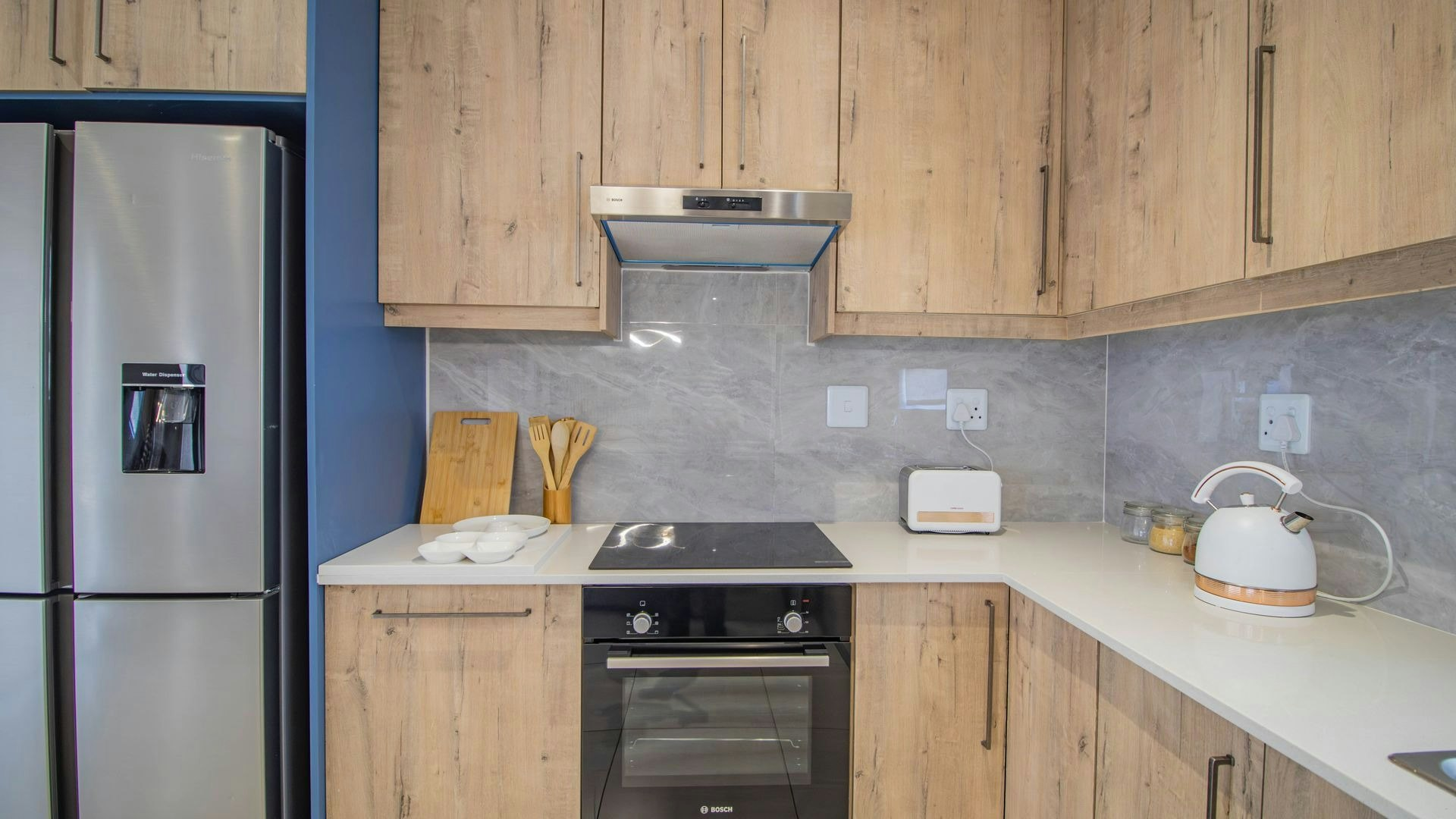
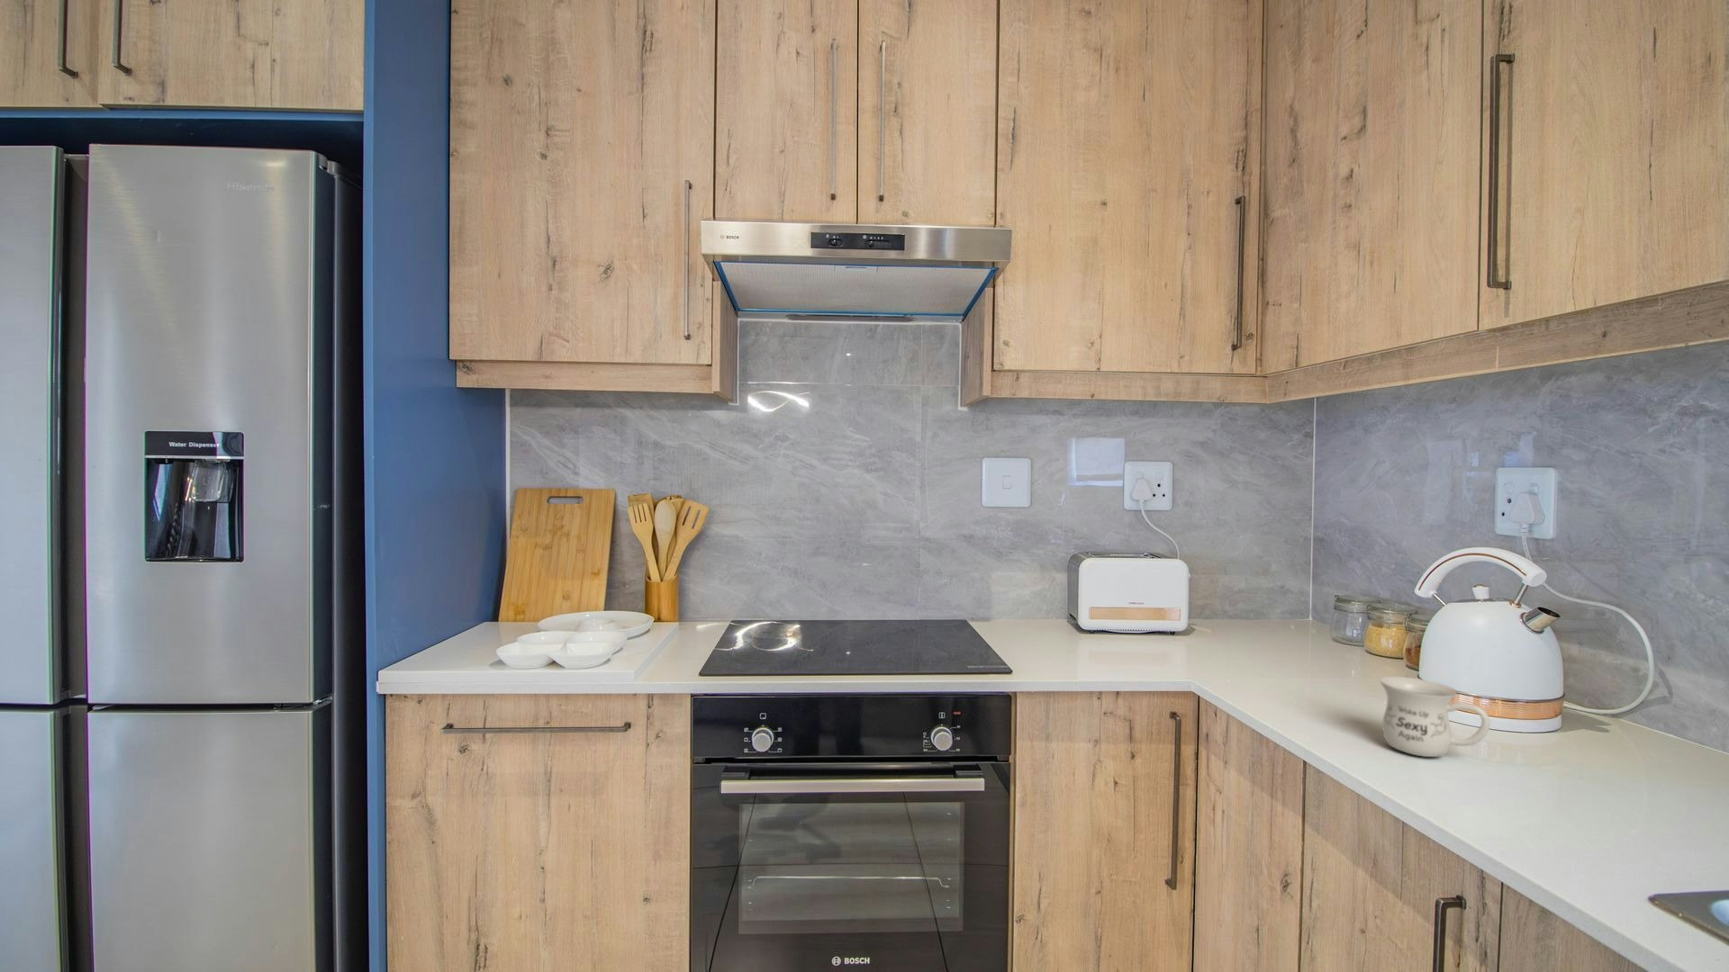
+ mug (1432, 720)
